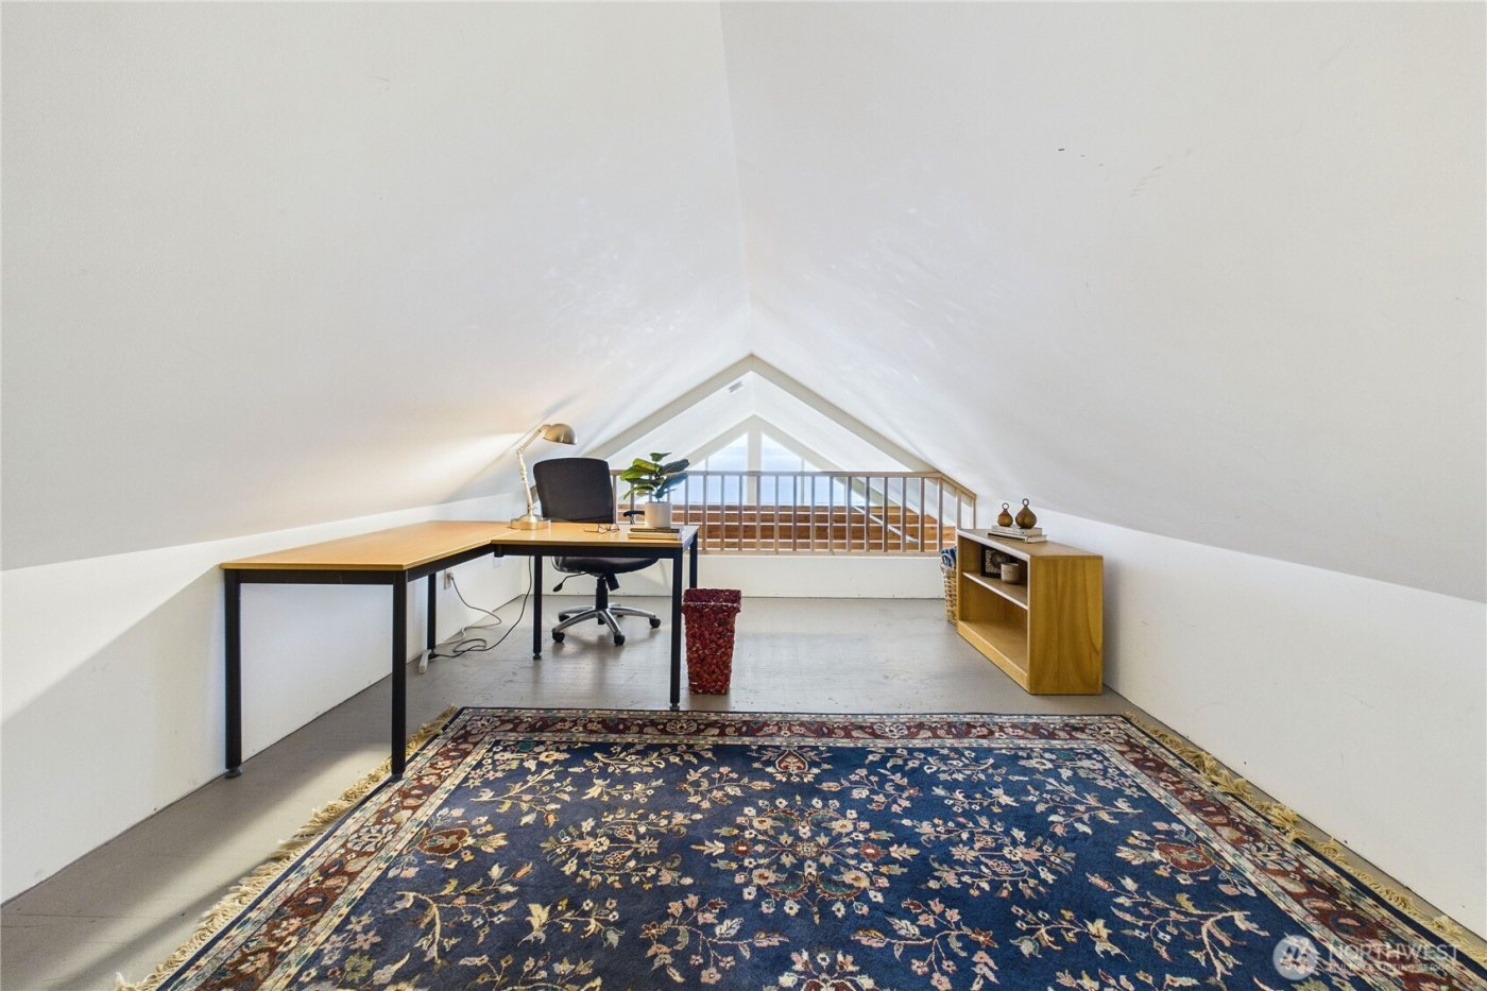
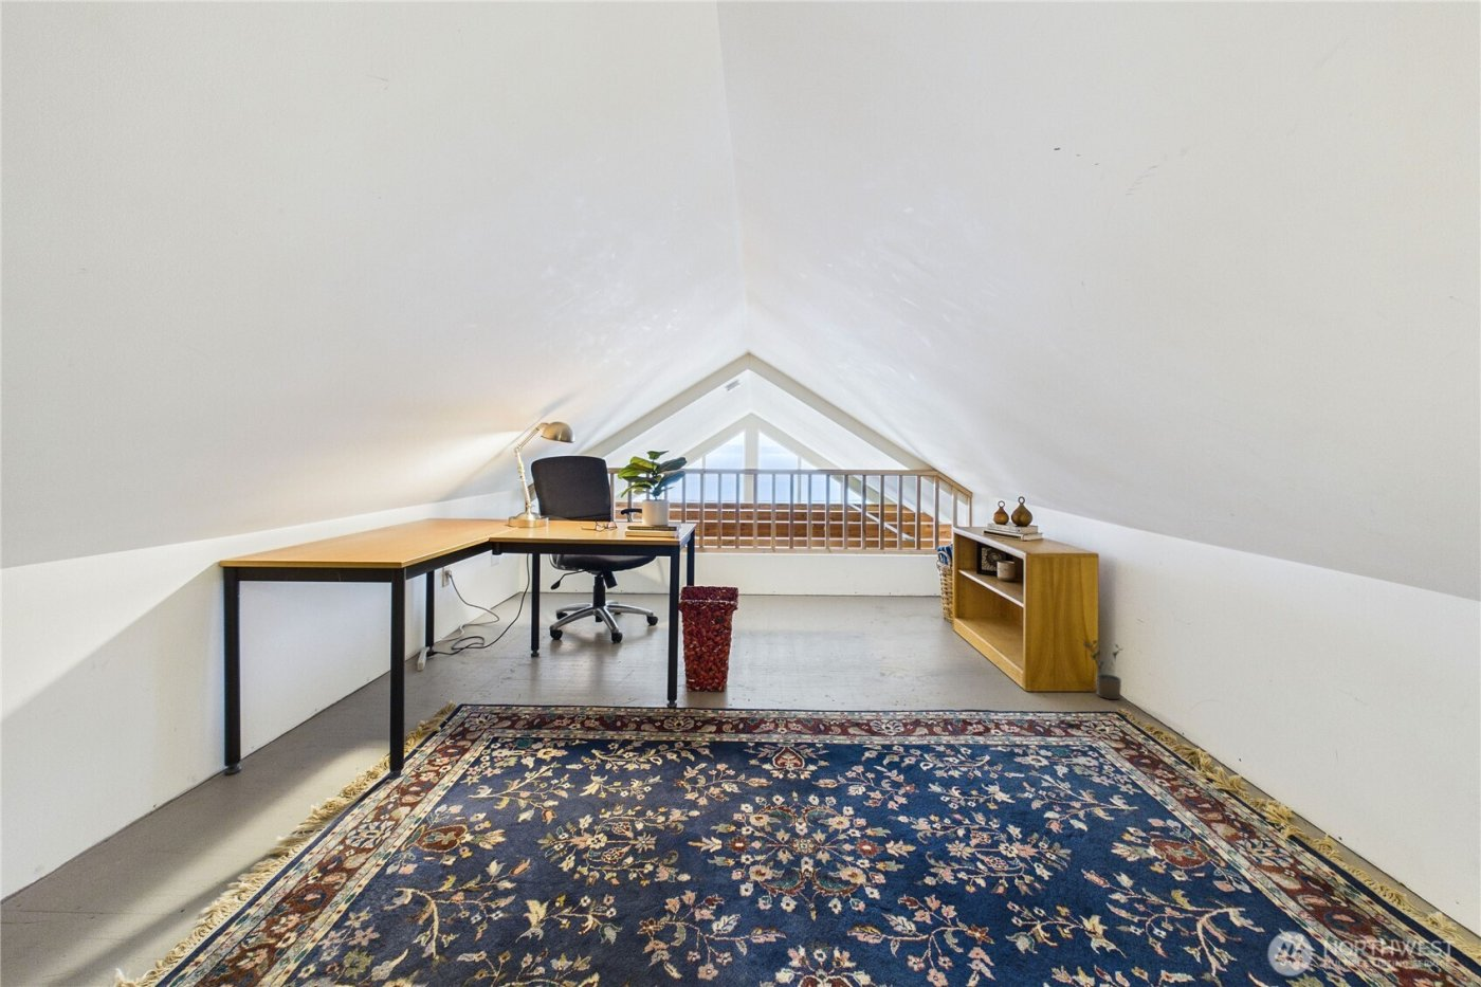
+ potted plant (1109, 668)
